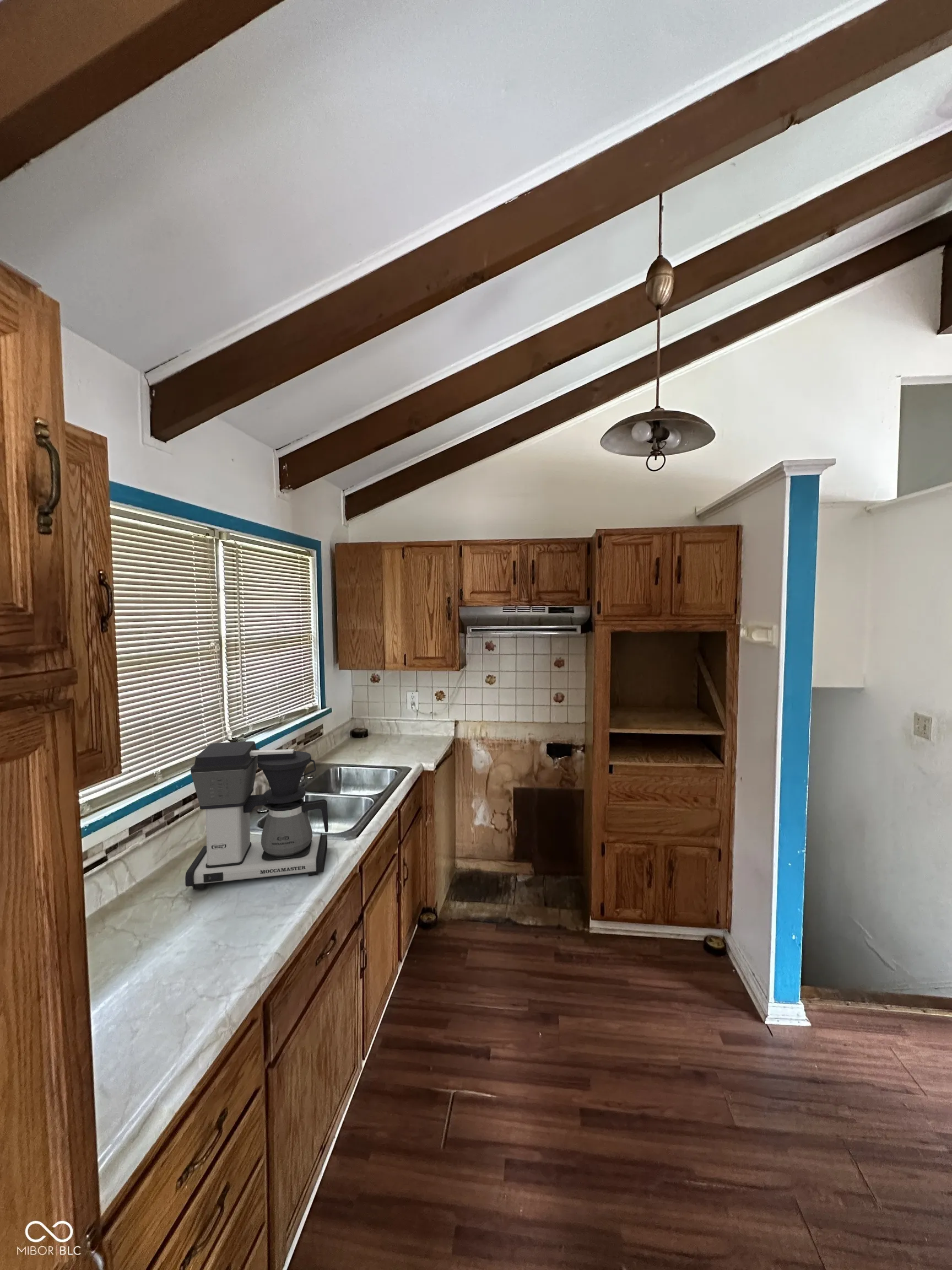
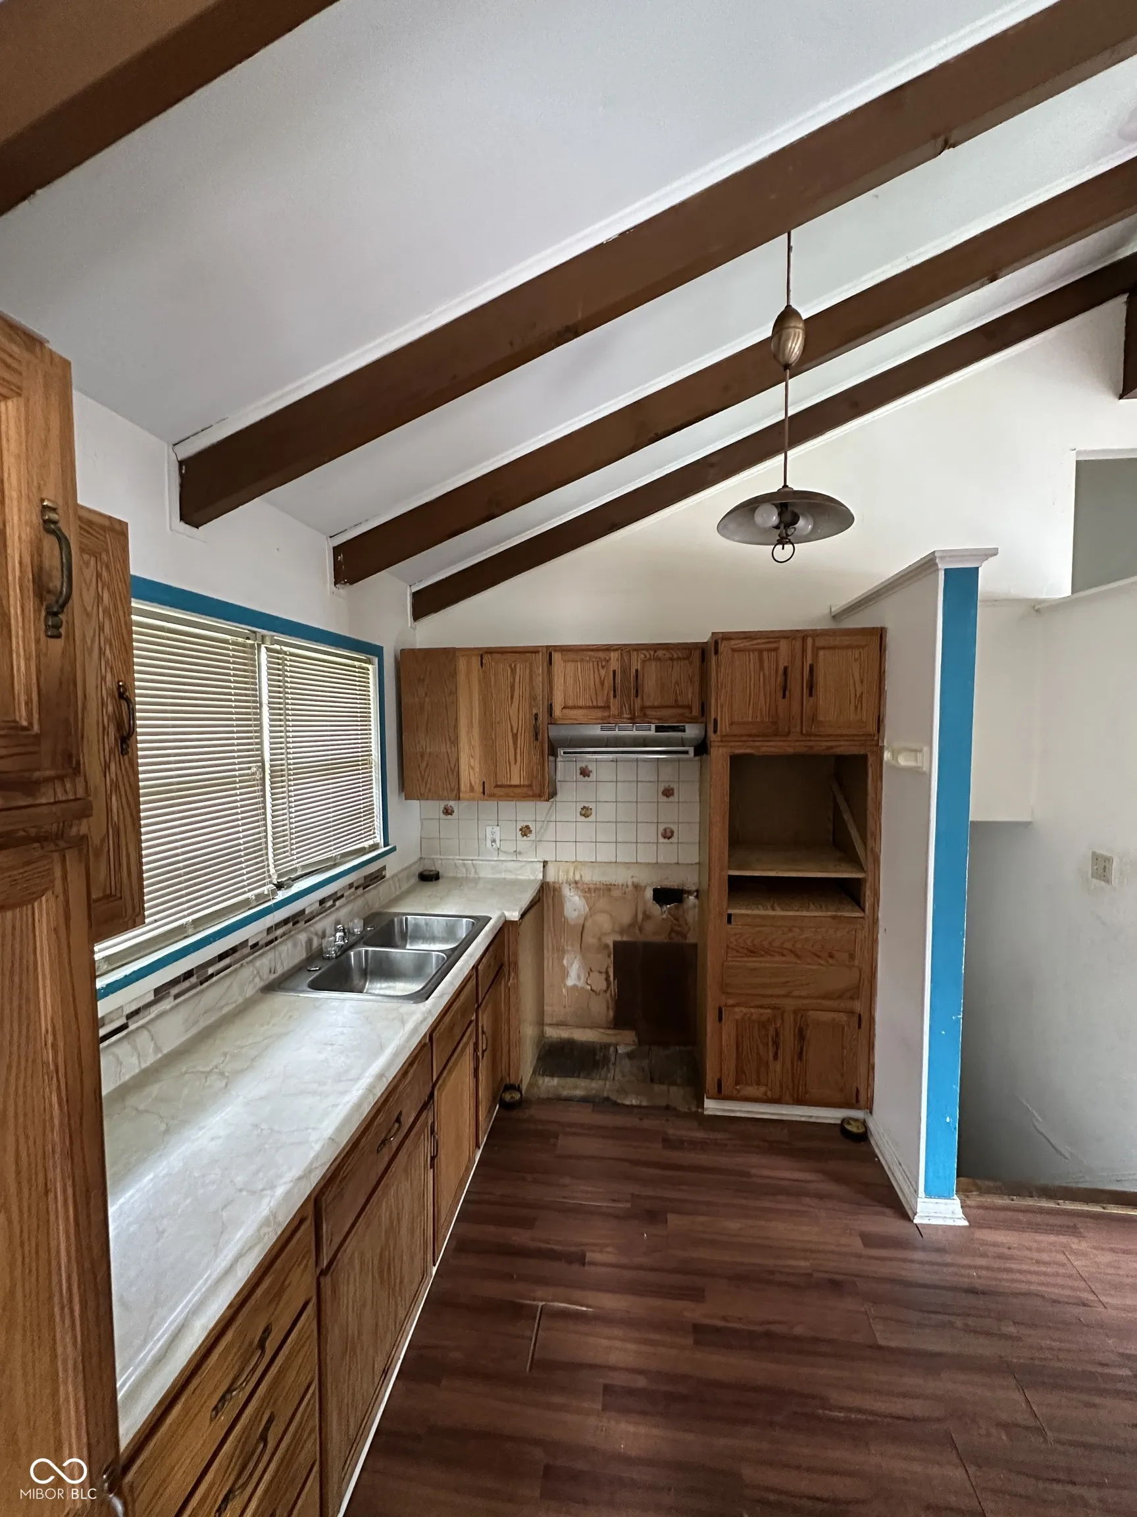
- coffee maker (264, 806)
